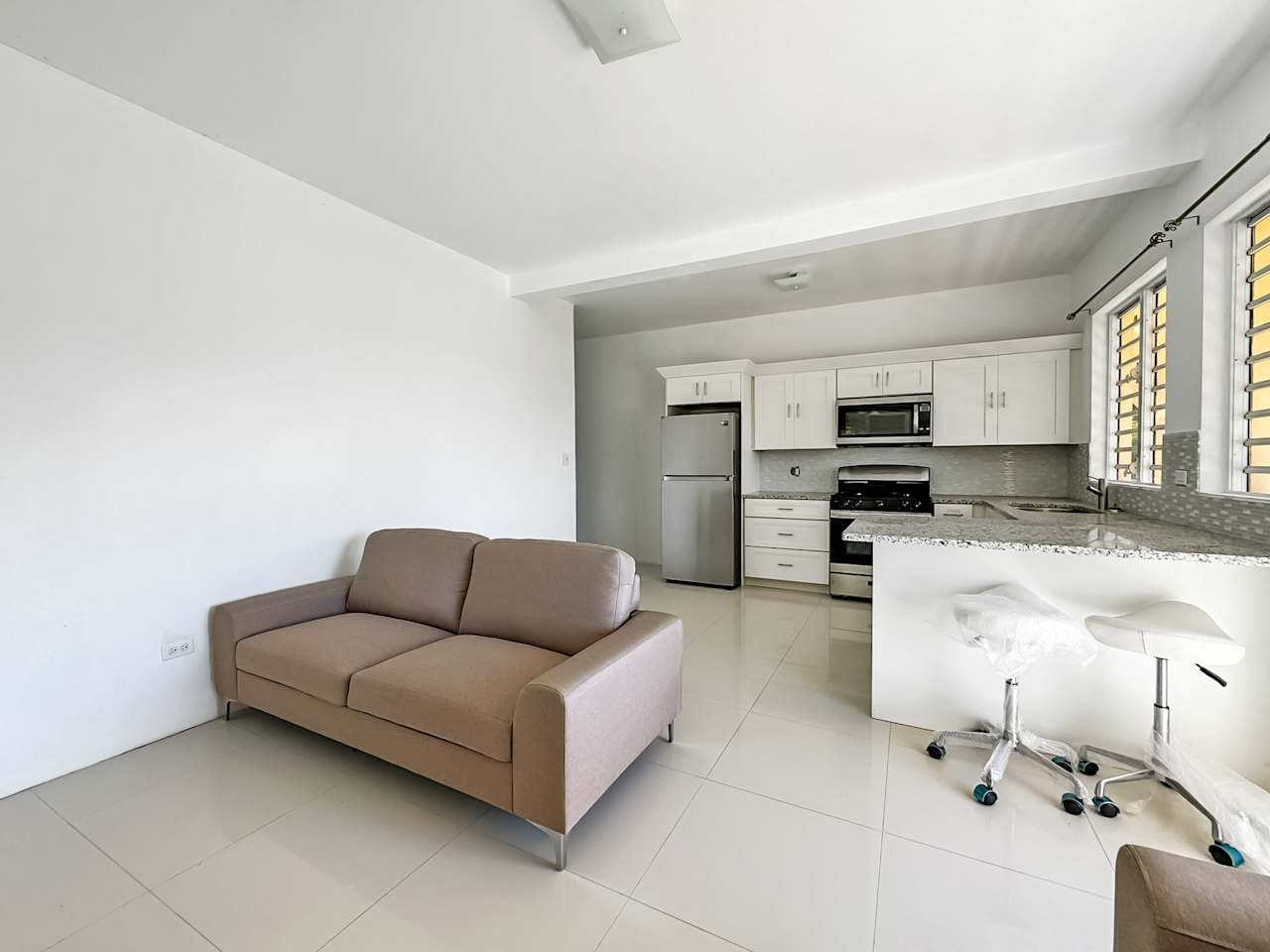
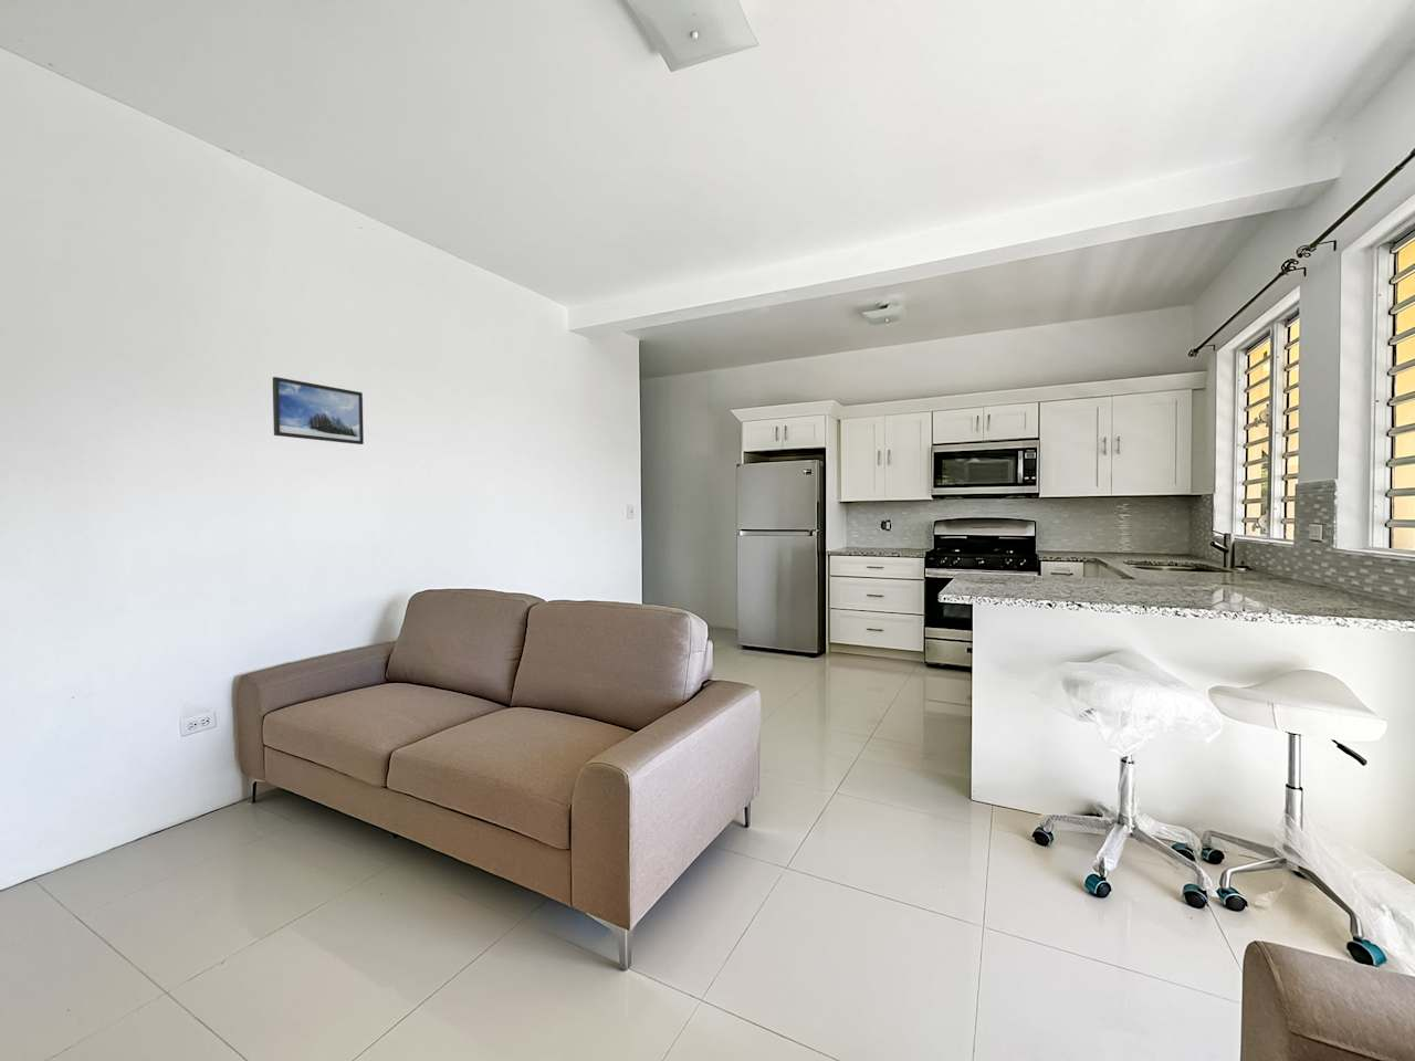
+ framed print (321, 412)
